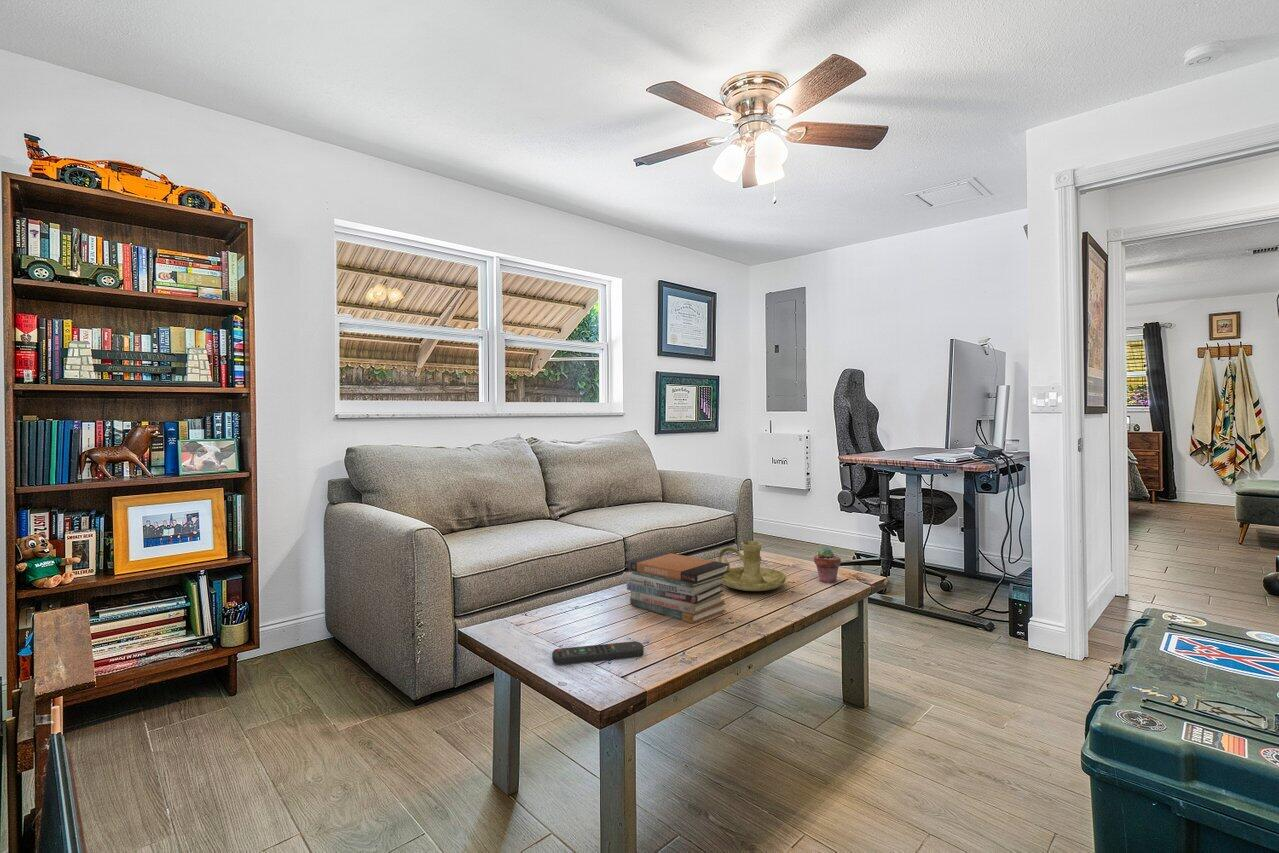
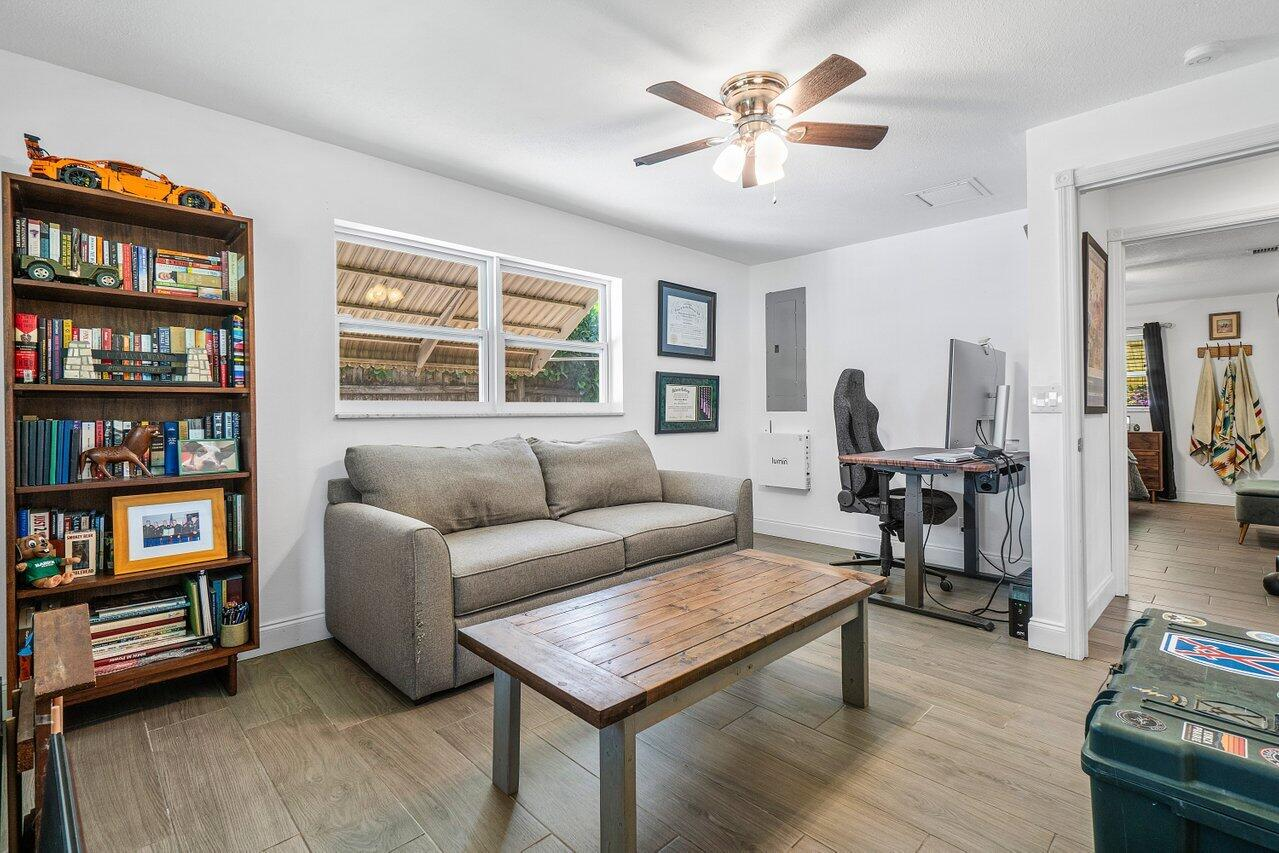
- book stack (676, 584)
- candle holder (746, 563)
- potted succulent (827, 563)
- remote control (598, 652)
